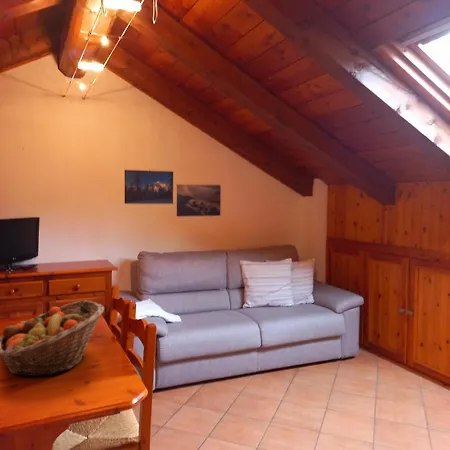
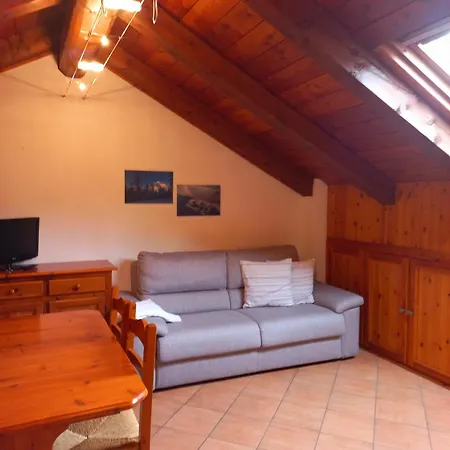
- fruit basket (51, 334)
